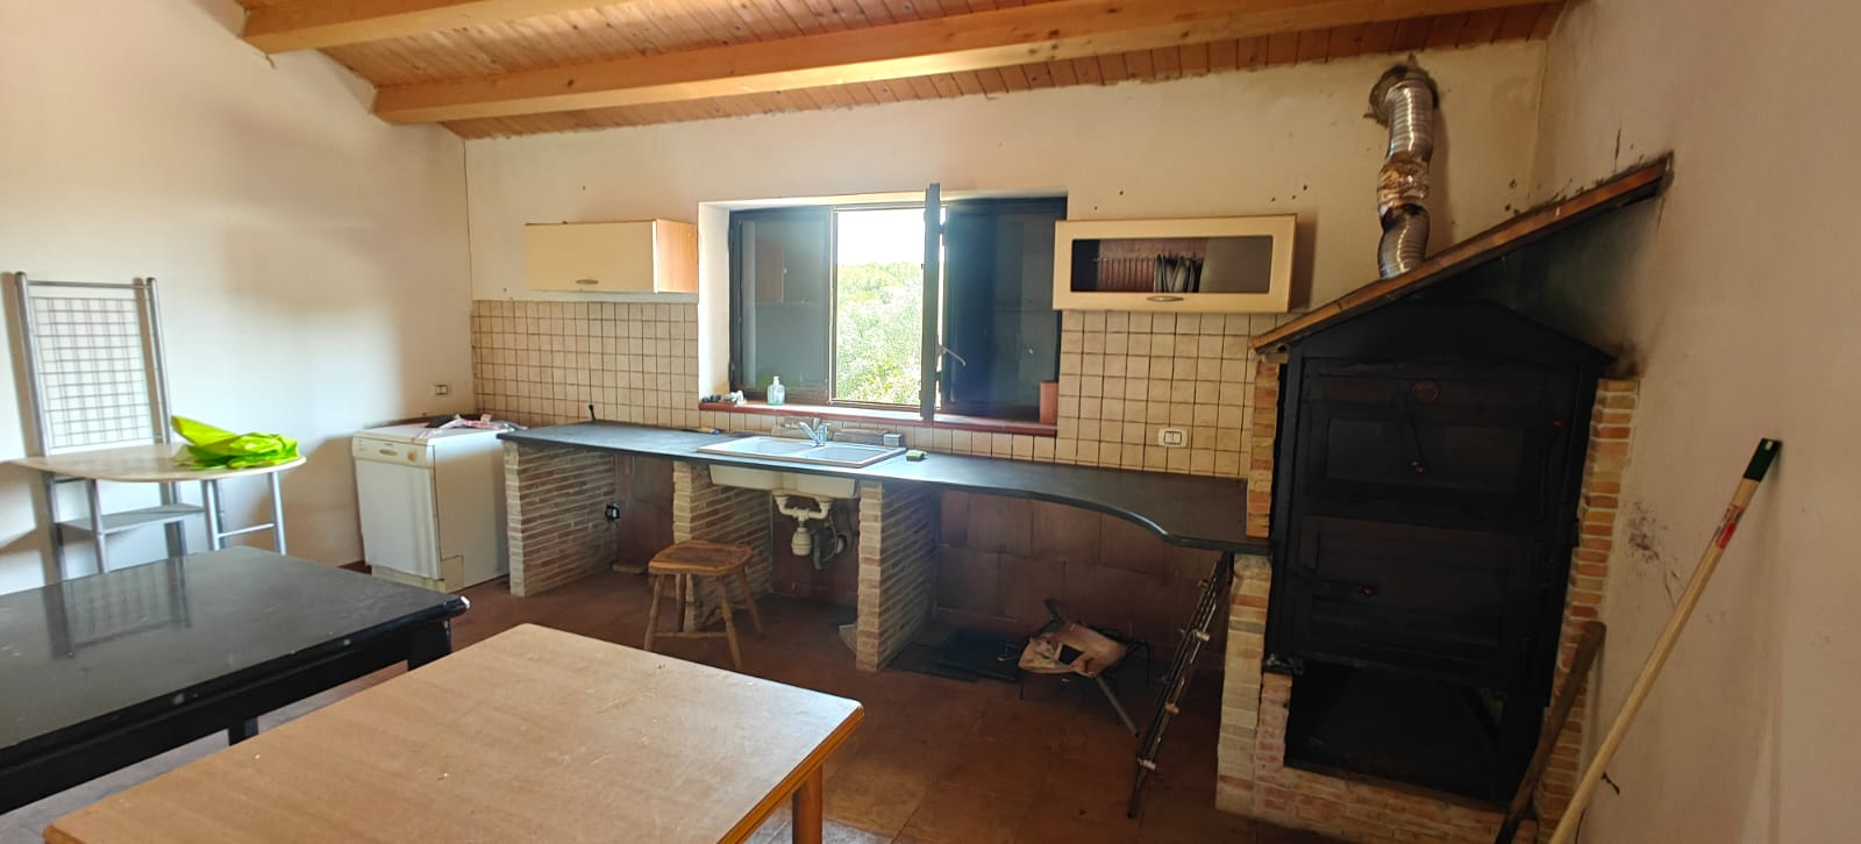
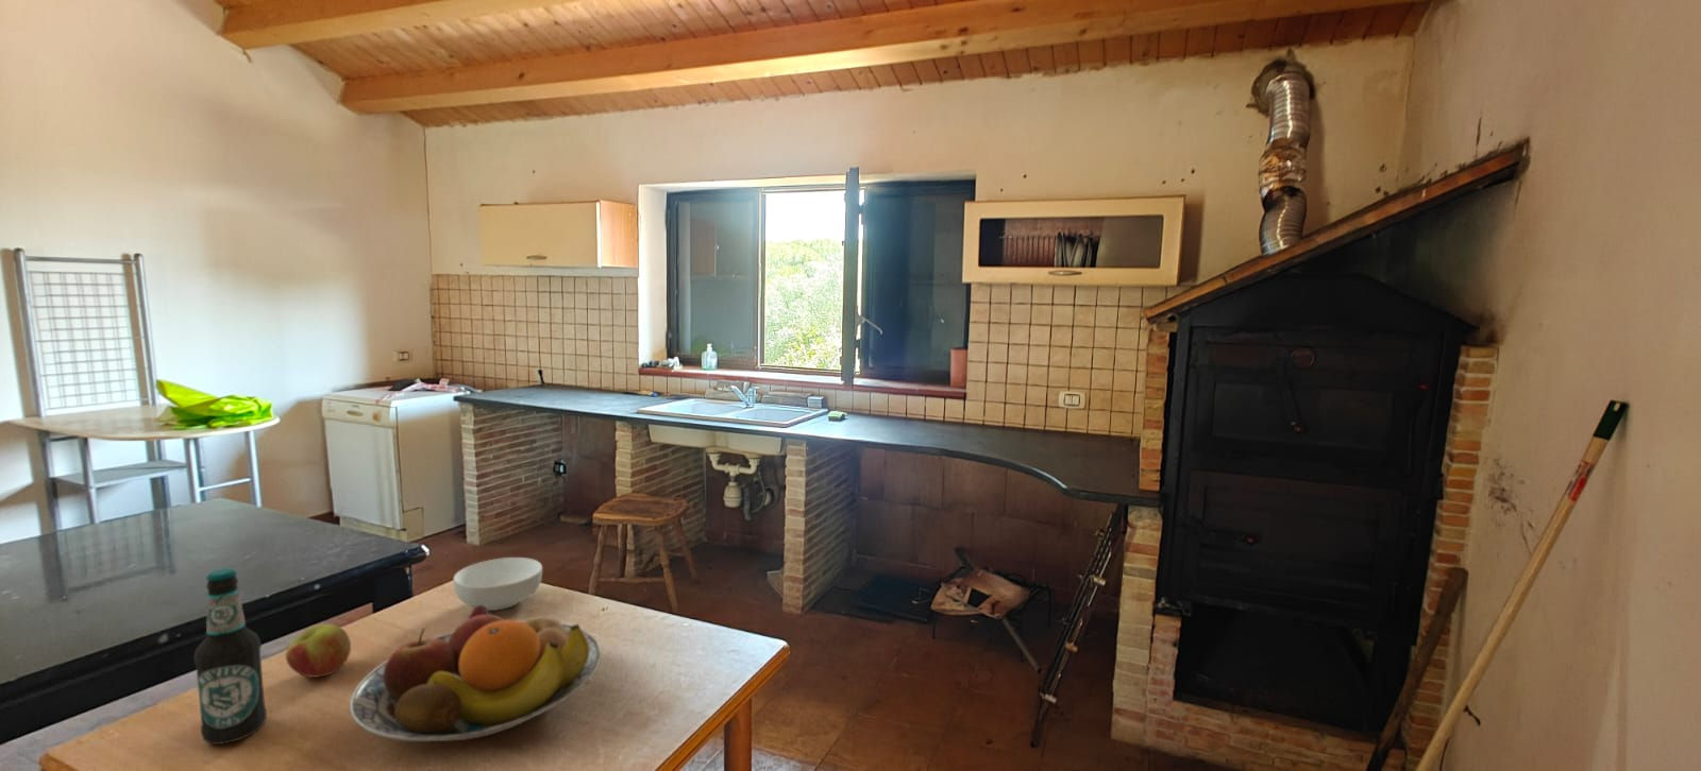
+ bottle (228, 653)
+ cereal bowl (499, 587)
+ apple (318, 650)
+ fruit bowl (484, 661)
